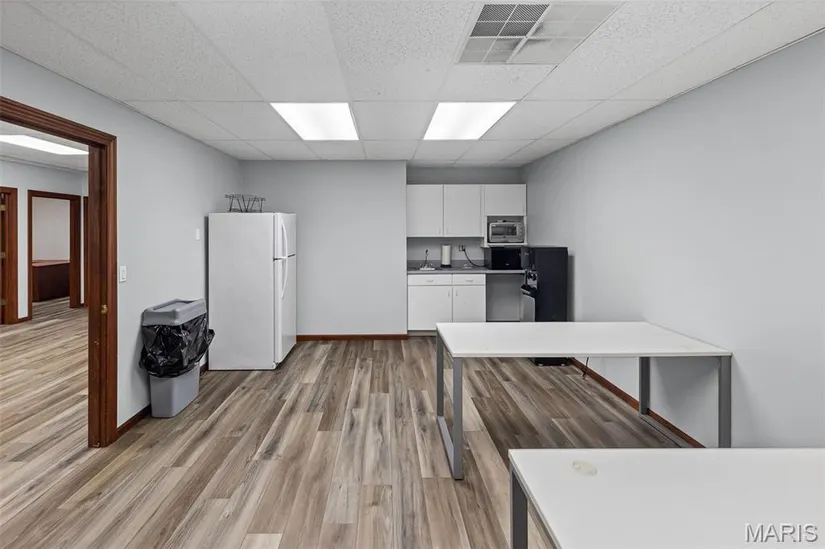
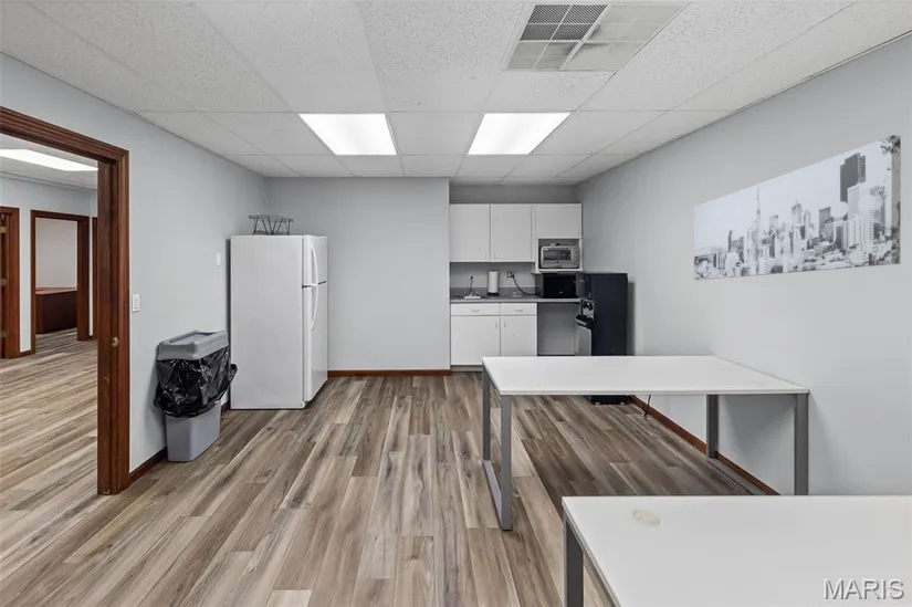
+ wall art (768, 227)
